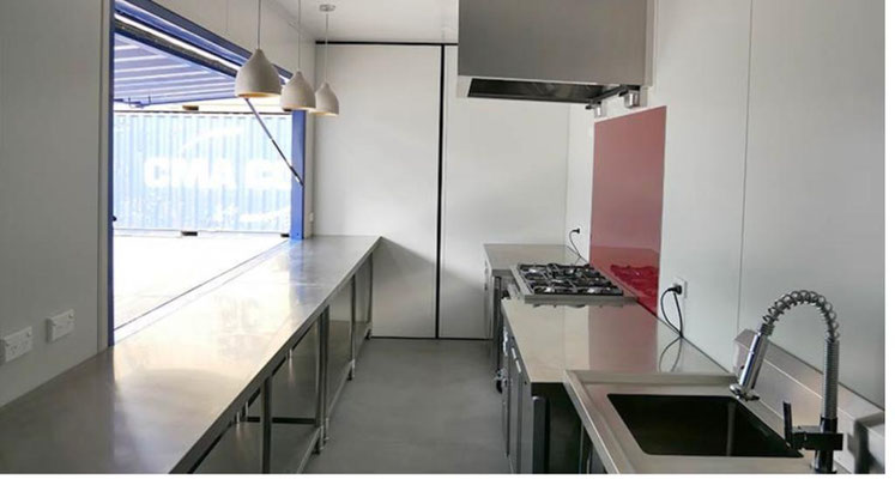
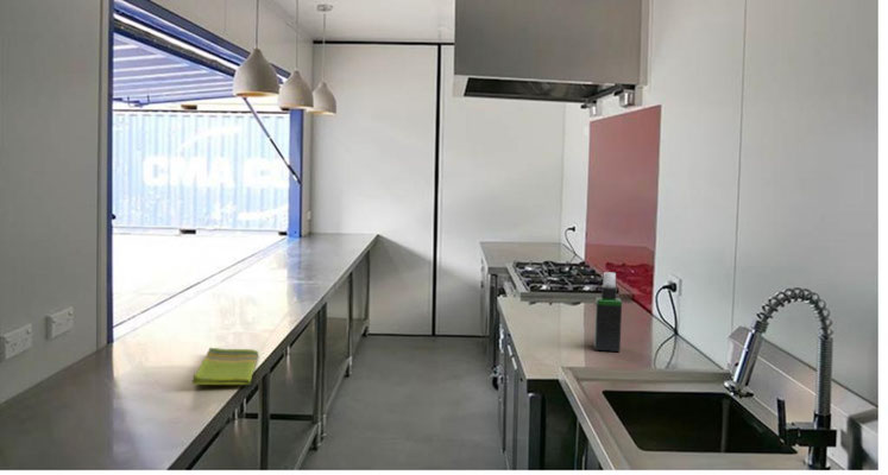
+ spray bottle (607, 310)
+ dish towel (227, 365)
